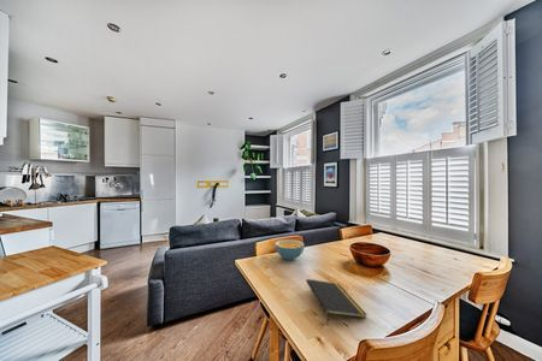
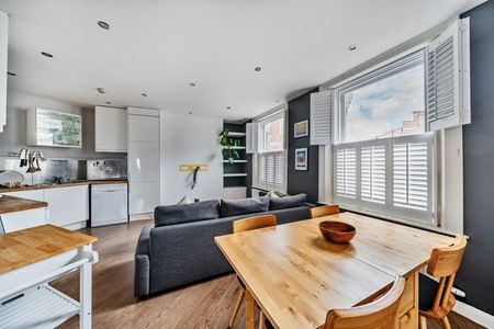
- cereal bowl (289, 250)
- notepad (332, 296)
